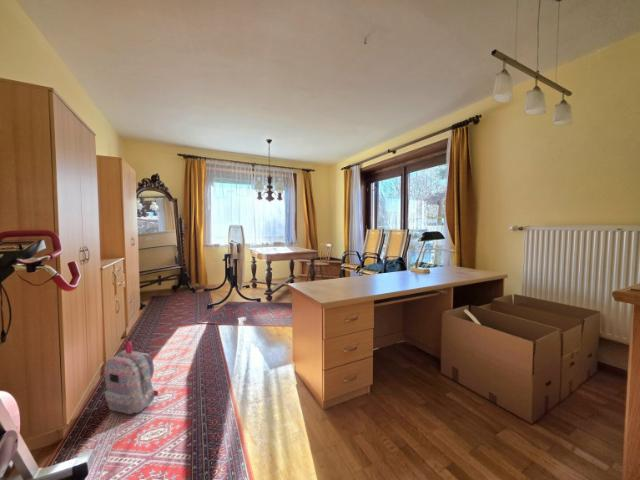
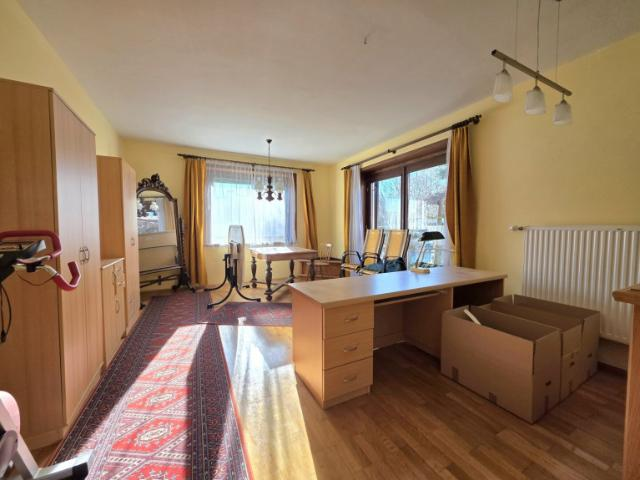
- backpack (132, 373)
